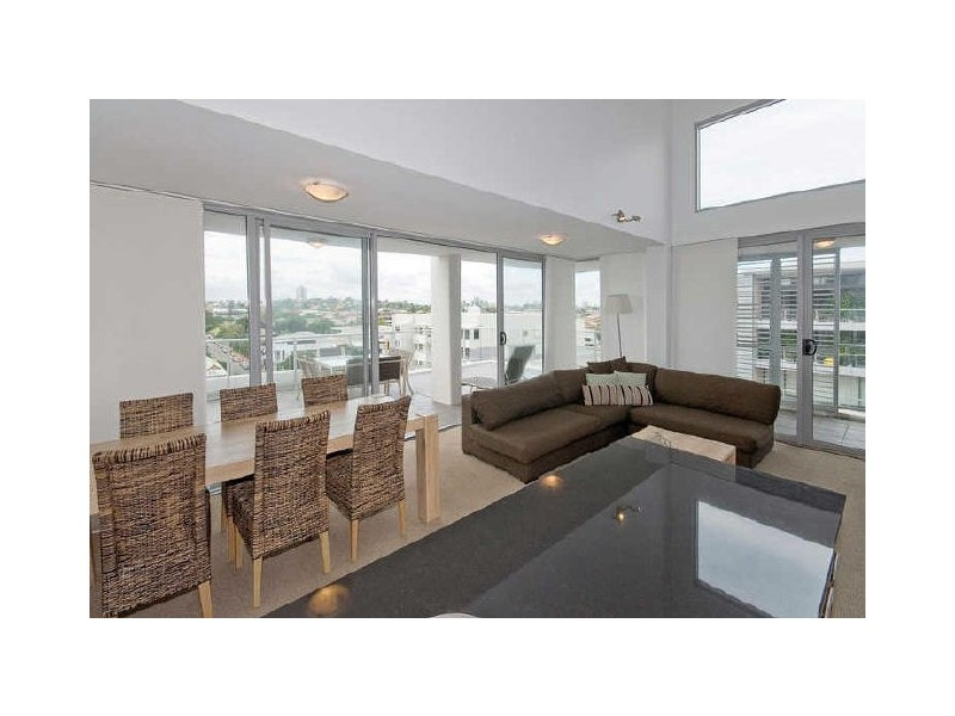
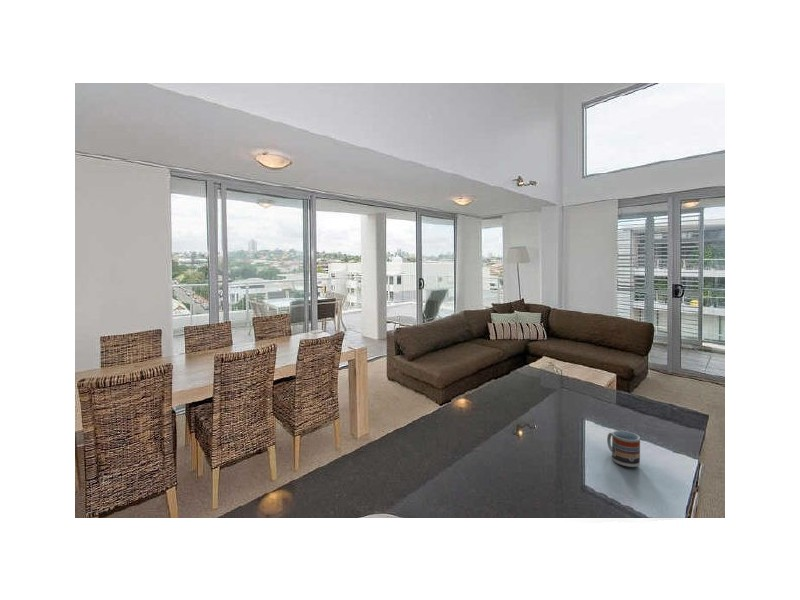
+ cup (621, 446)
